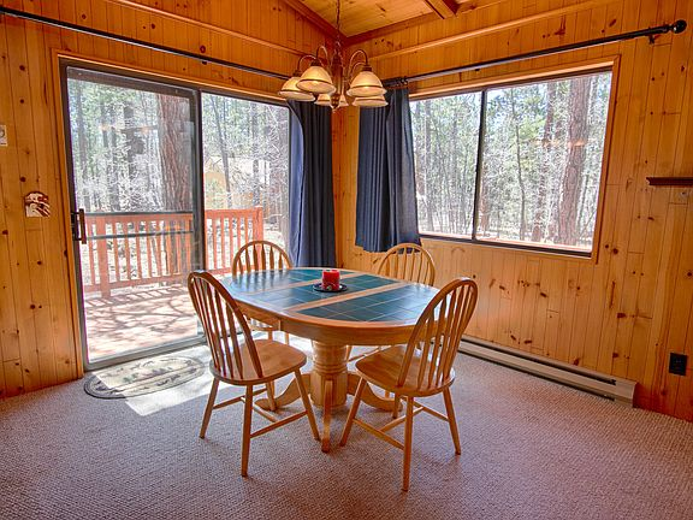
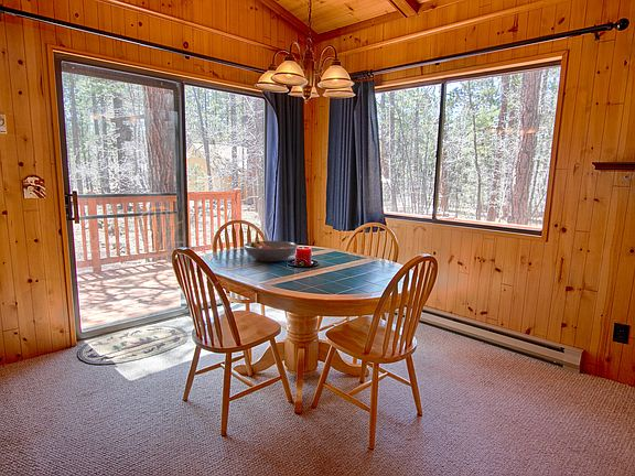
+ fruit bowl (270, 250)
